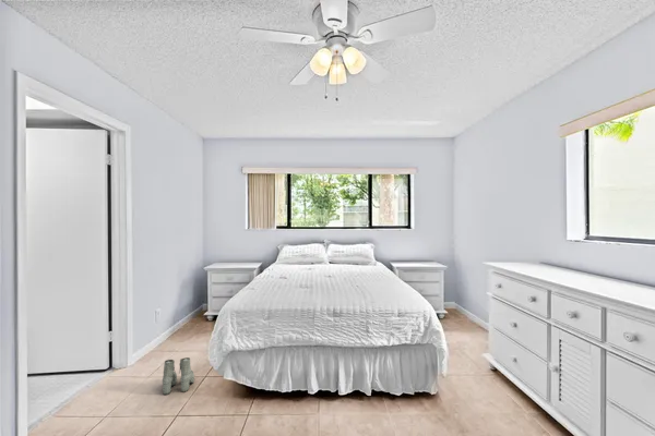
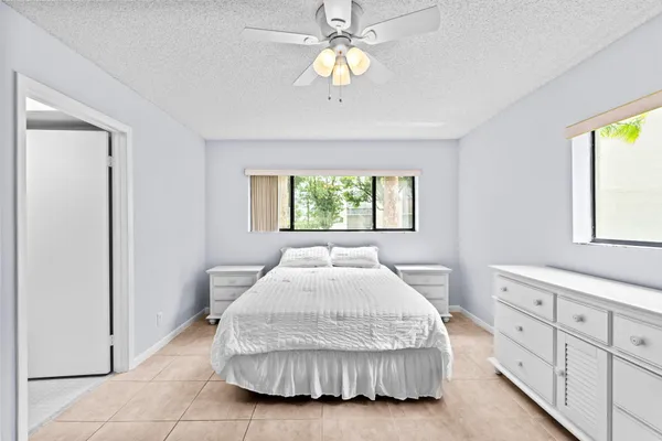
- boots (179, 372)
